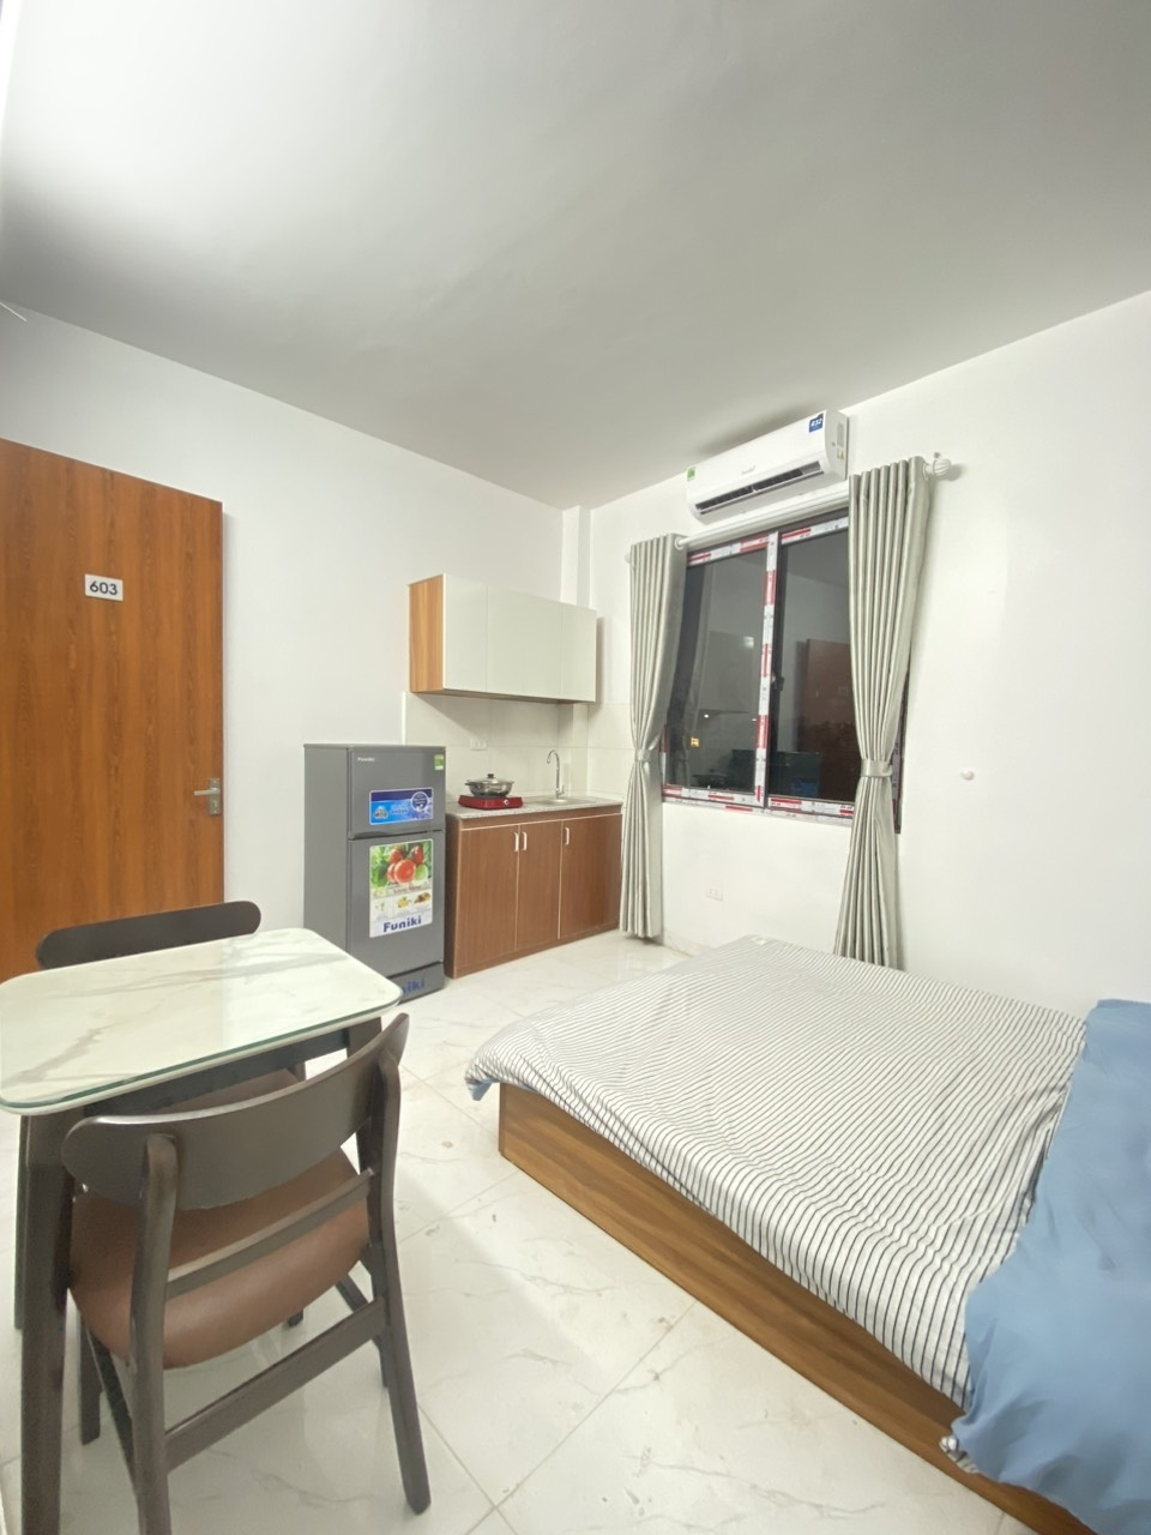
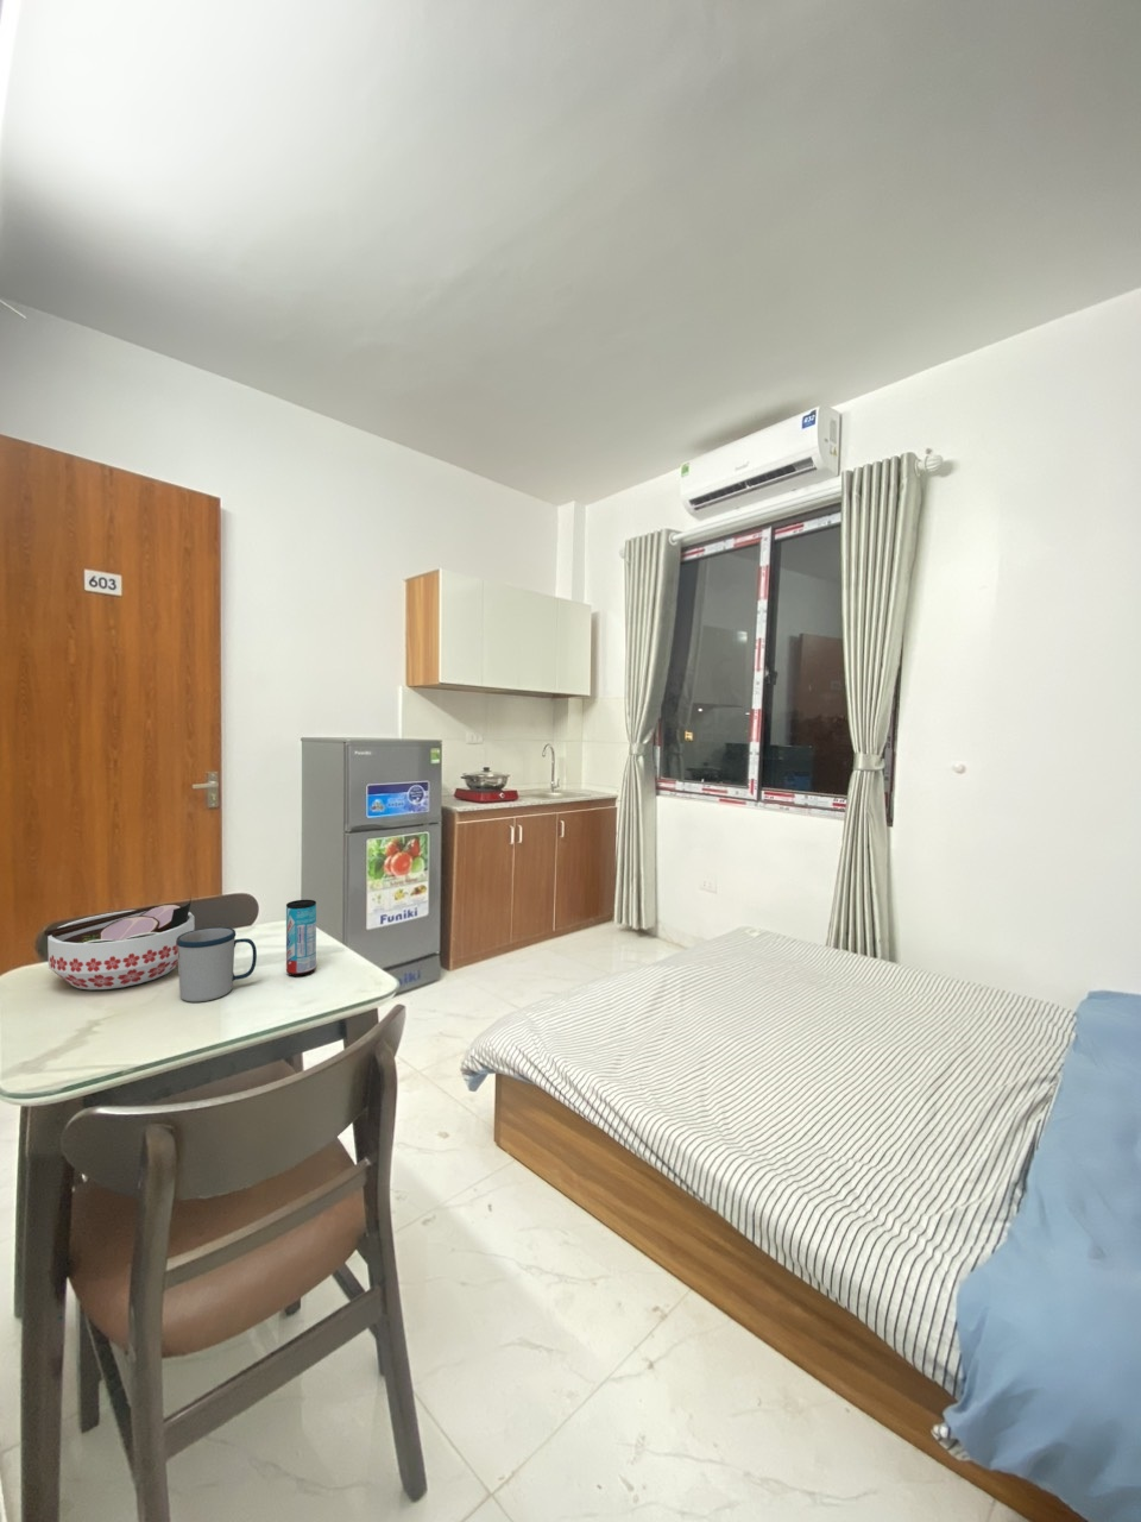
+ mug (213, 964)
+ beverage can (301, 937)
+ bowl (125, 938)
